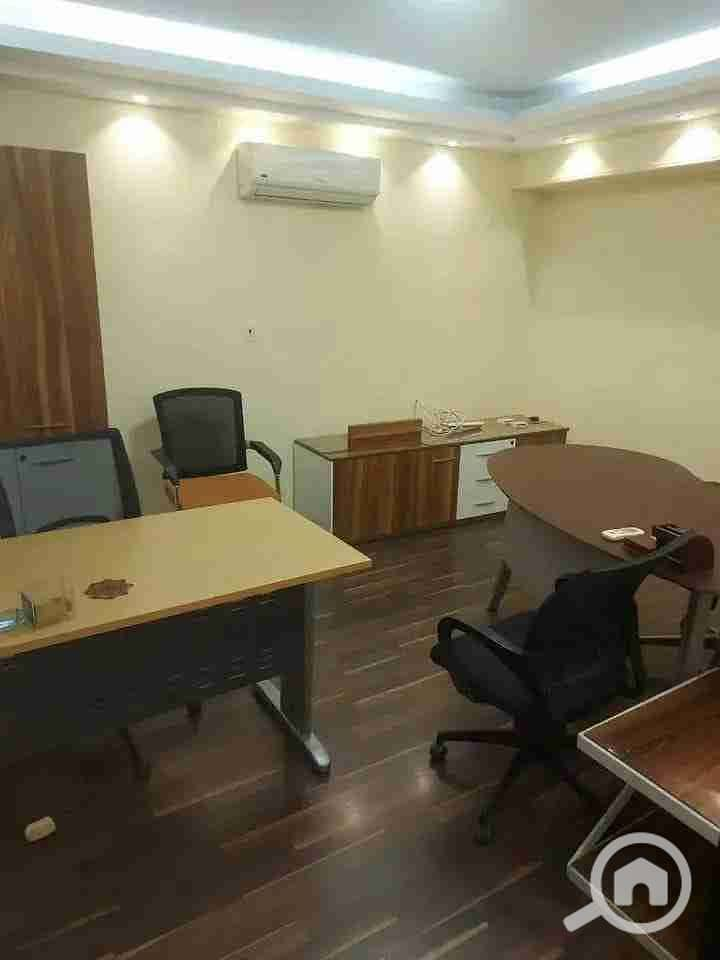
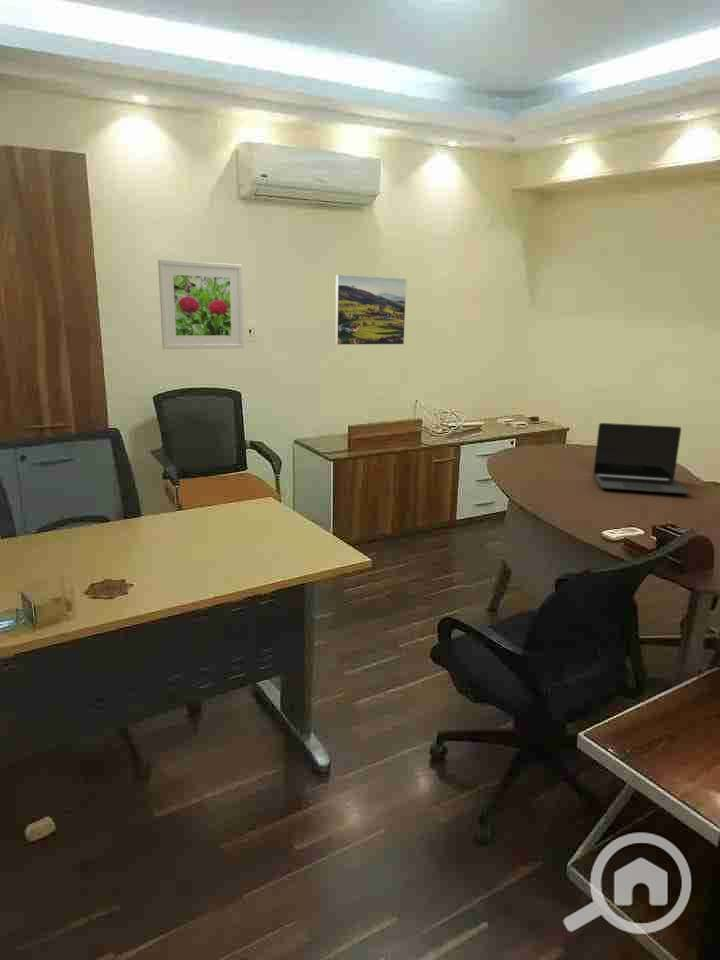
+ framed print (371, 311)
+ laptop (642, 457)
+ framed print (202, 306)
